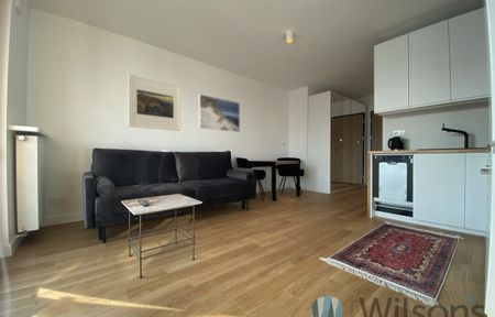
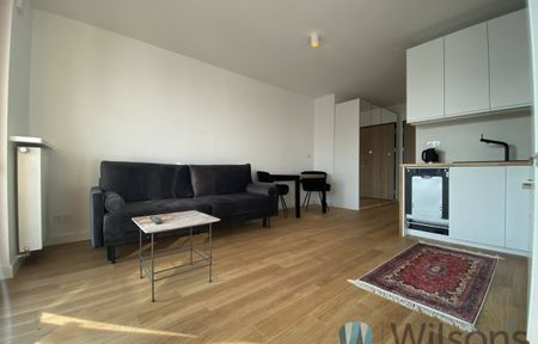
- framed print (155, 105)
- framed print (220, 114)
